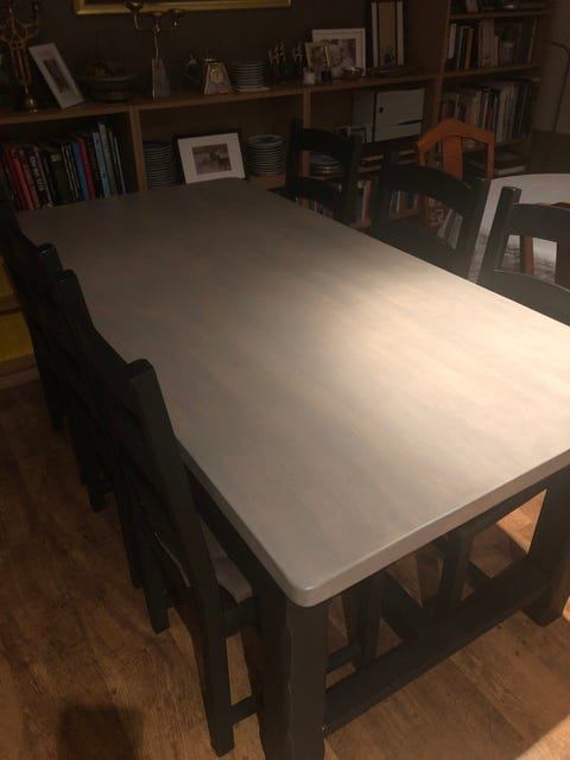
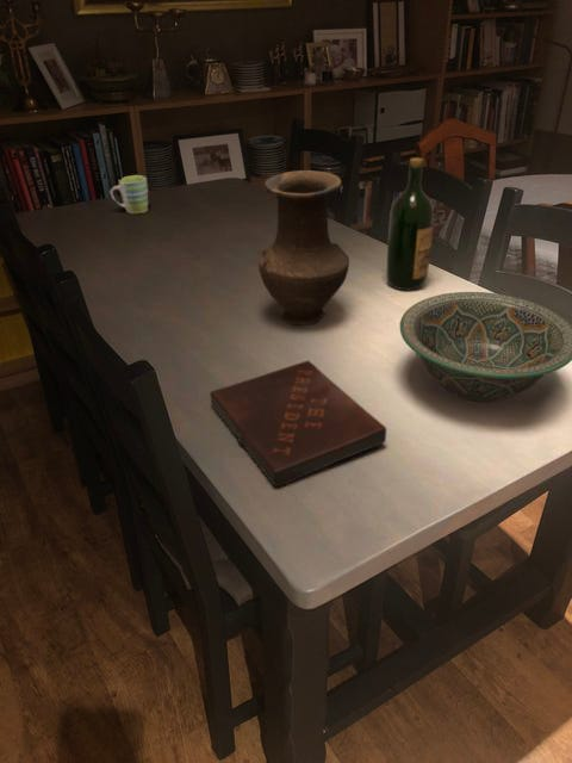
+ wine bottle (410, 224)
+ mug (130, 194)
+ decorative bowl (481, 355)
+ vase (303, 252)
+ book (294, 415)
